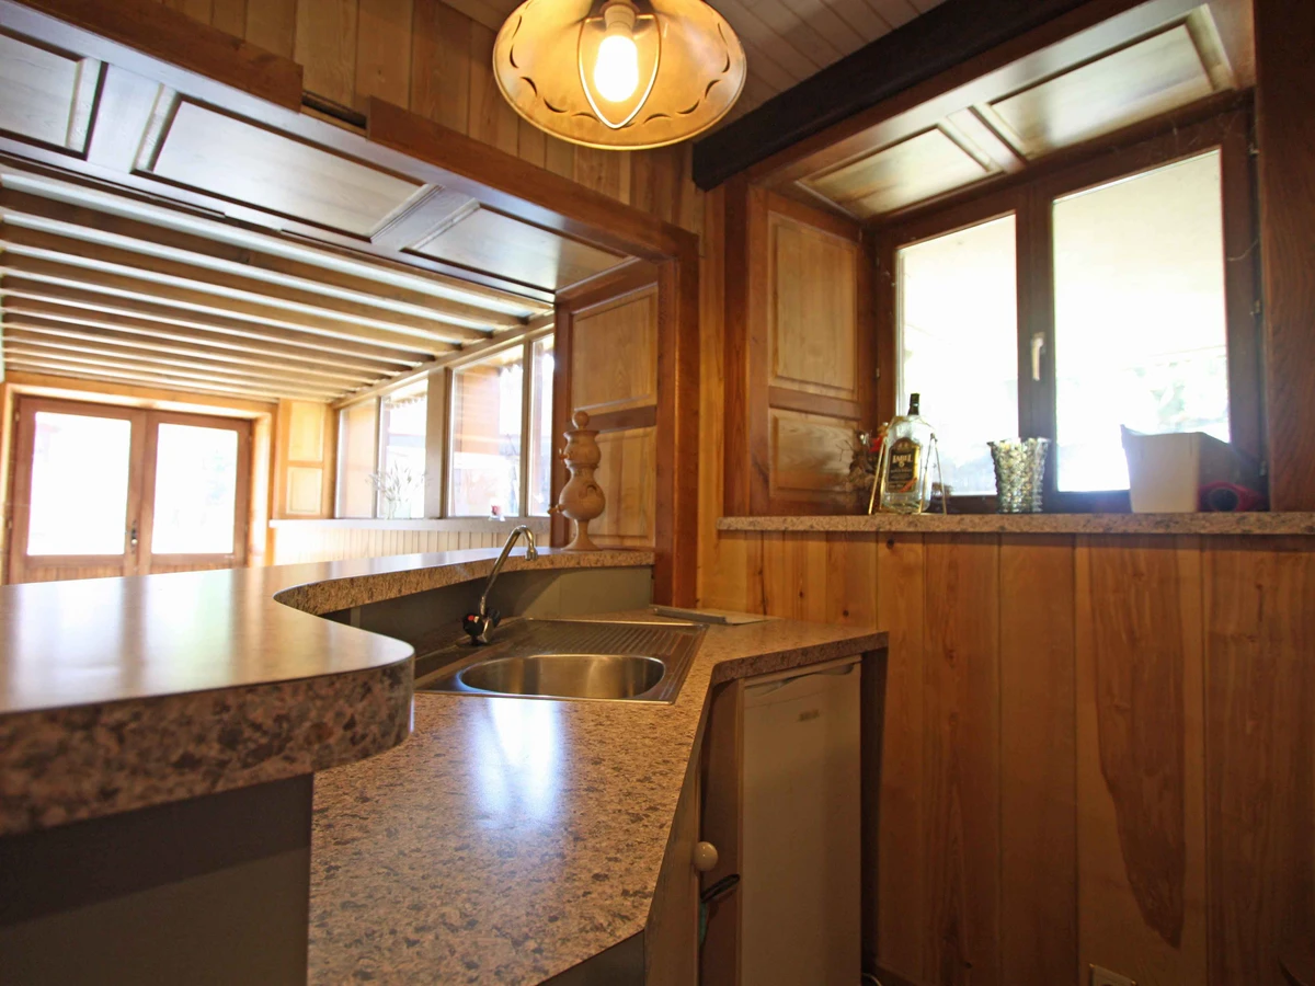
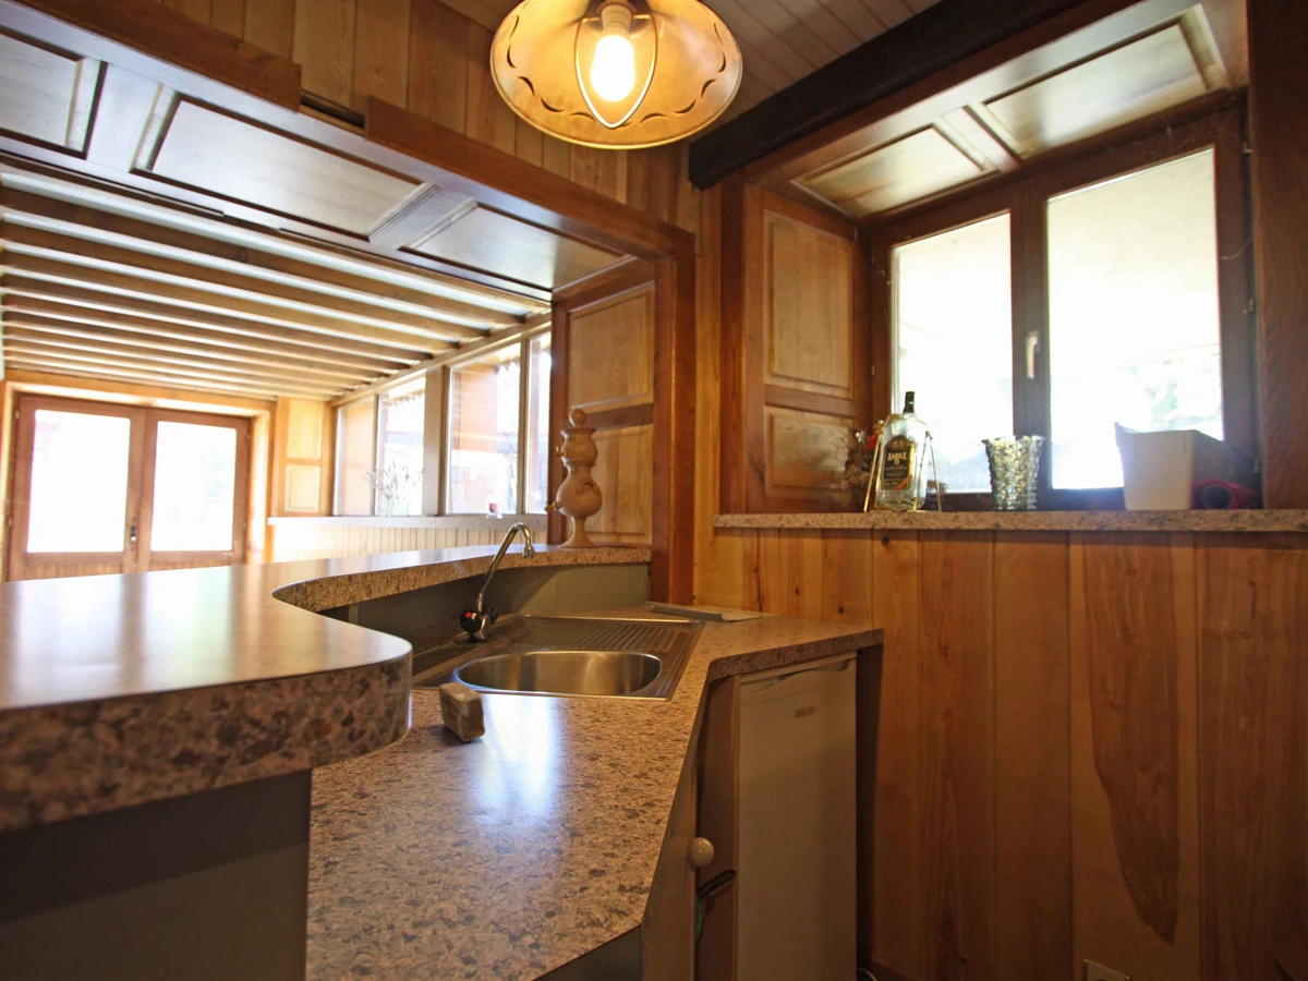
+ soap bar (460, 708)
